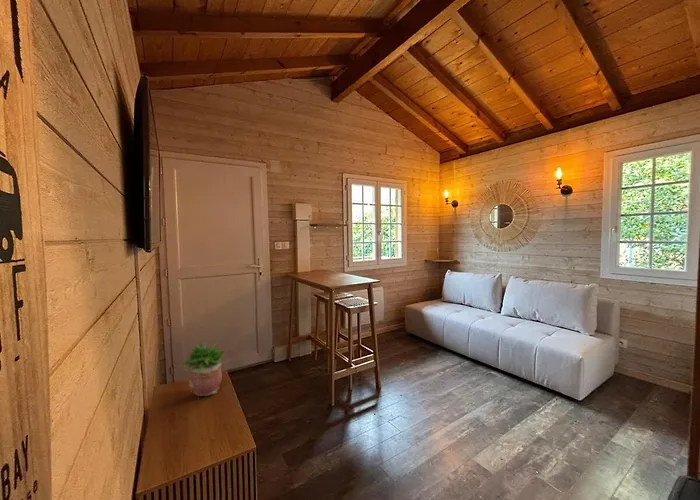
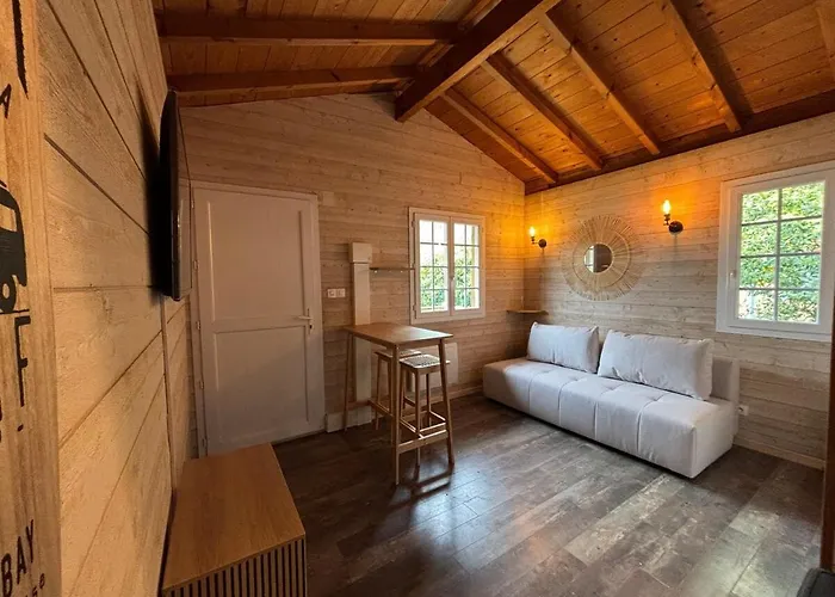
- potted plant (206, 366)
